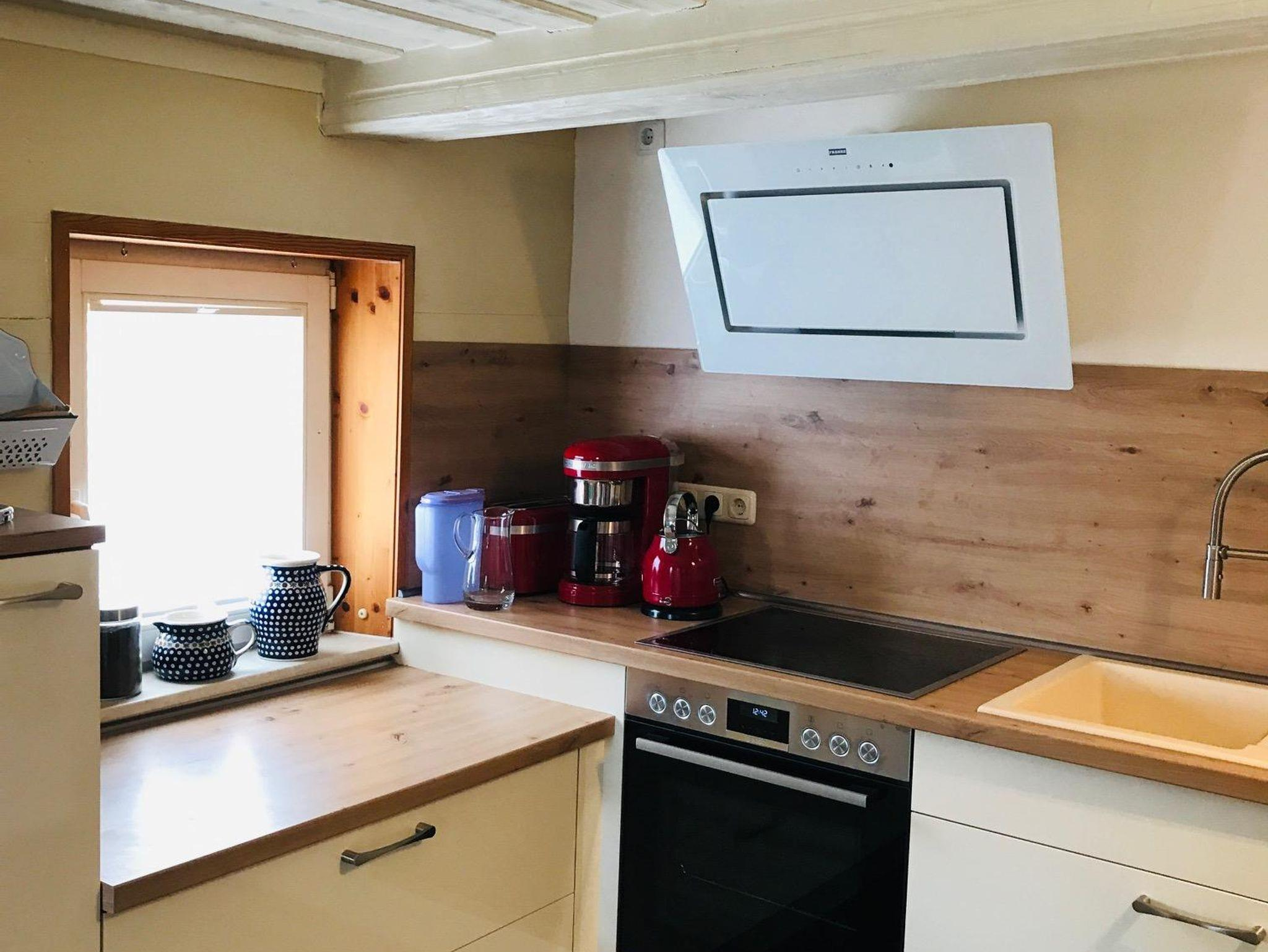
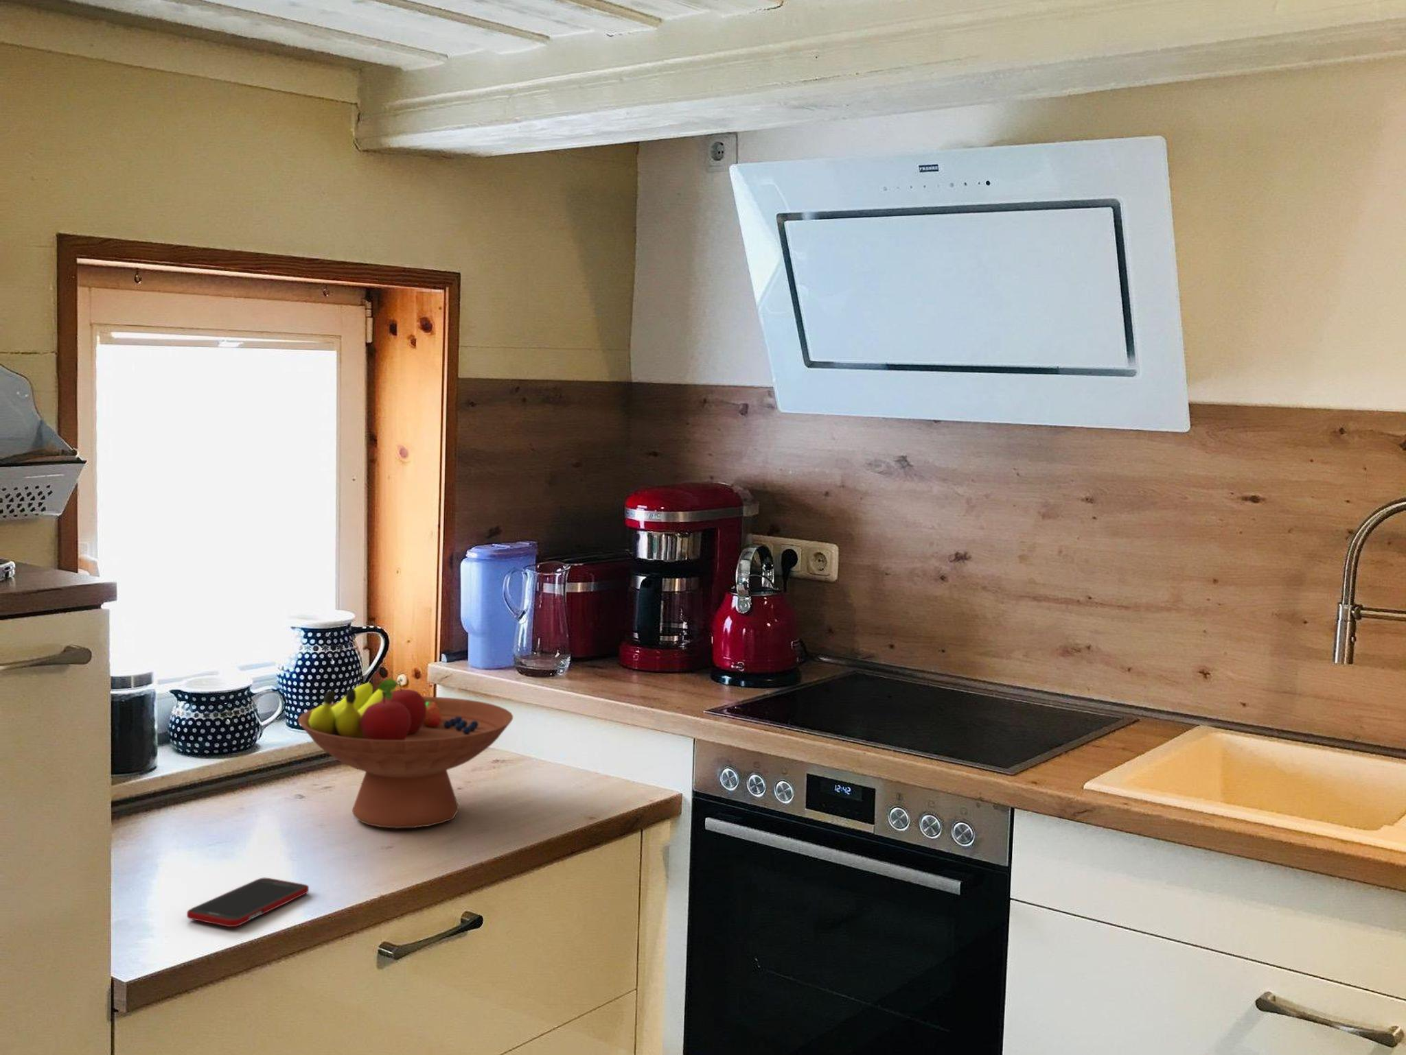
+ cell phone (249, 901)
+ fruit bowl (407, 747)
